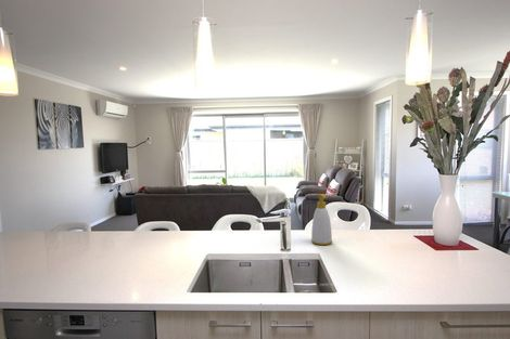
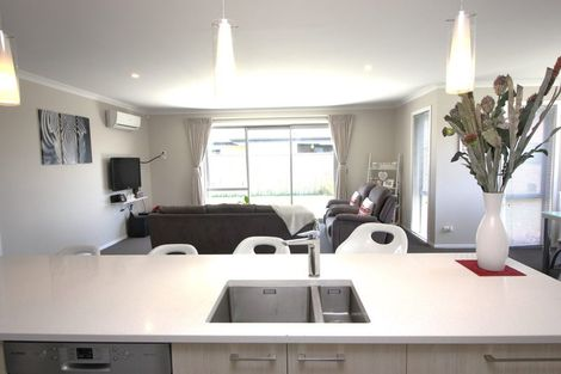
- soap bottle (321, 218)
